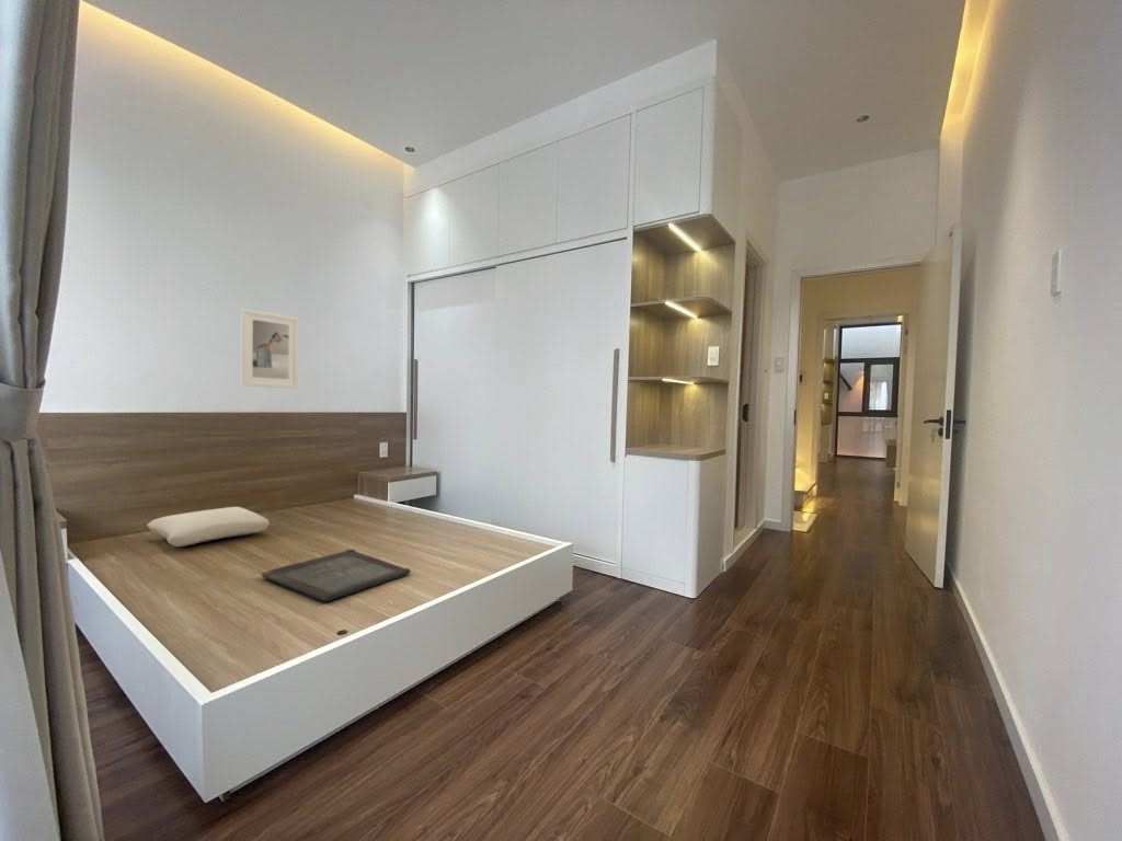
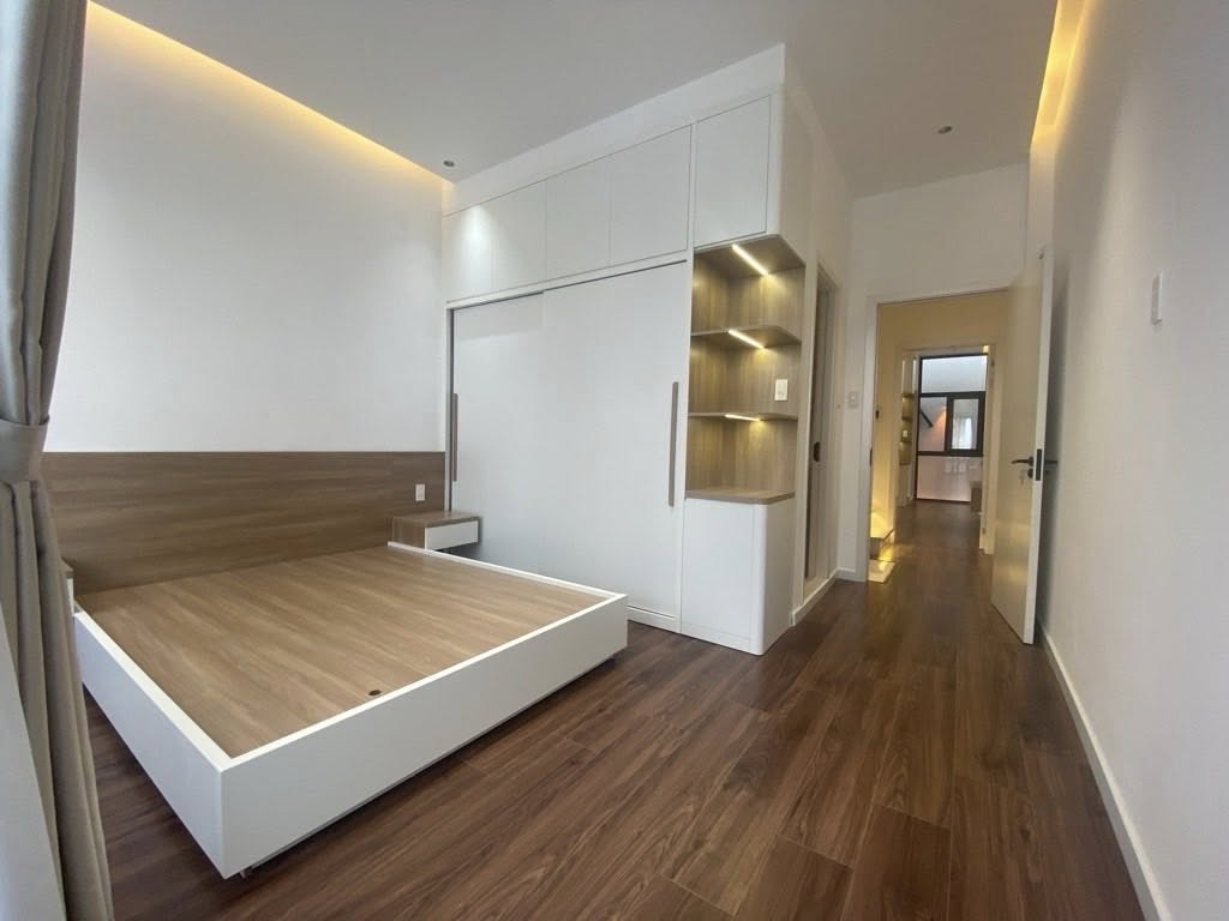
- serving tray (337, 572)
- pillow (209, 525)
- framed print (271, 349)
